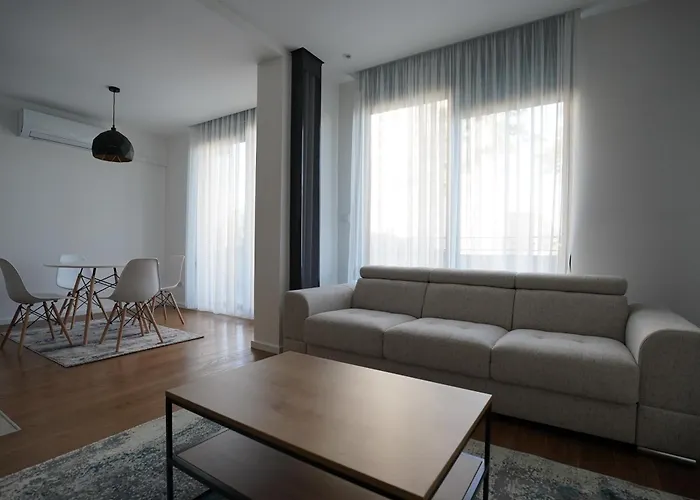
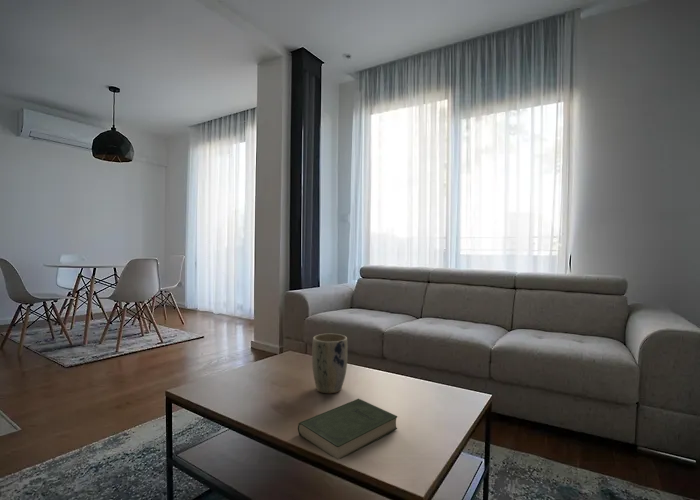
+ plant pot (329, 363)
+ book (348, 425)
